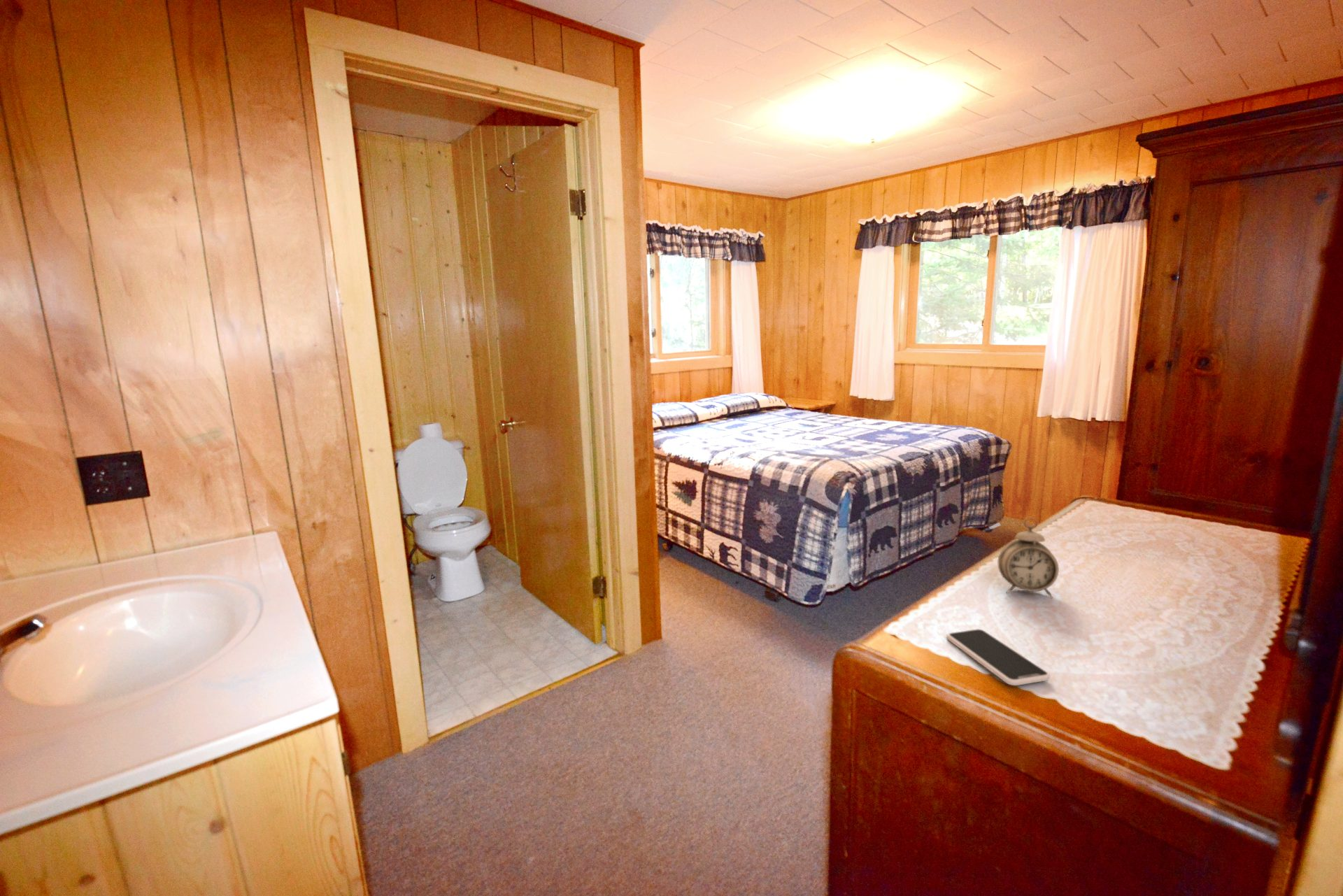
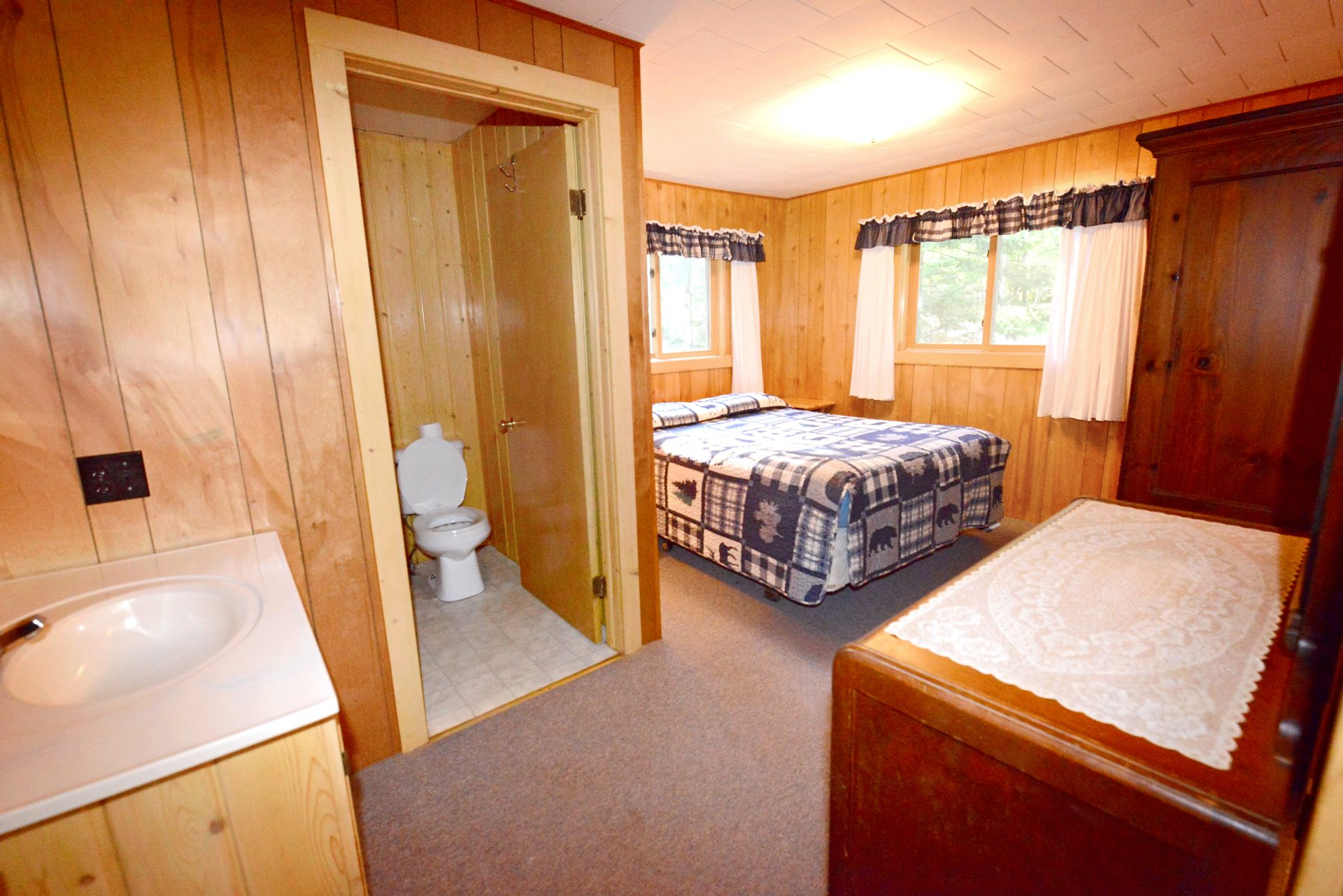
- smartphone (995, 655)
- alarm clock (1030, 555)
